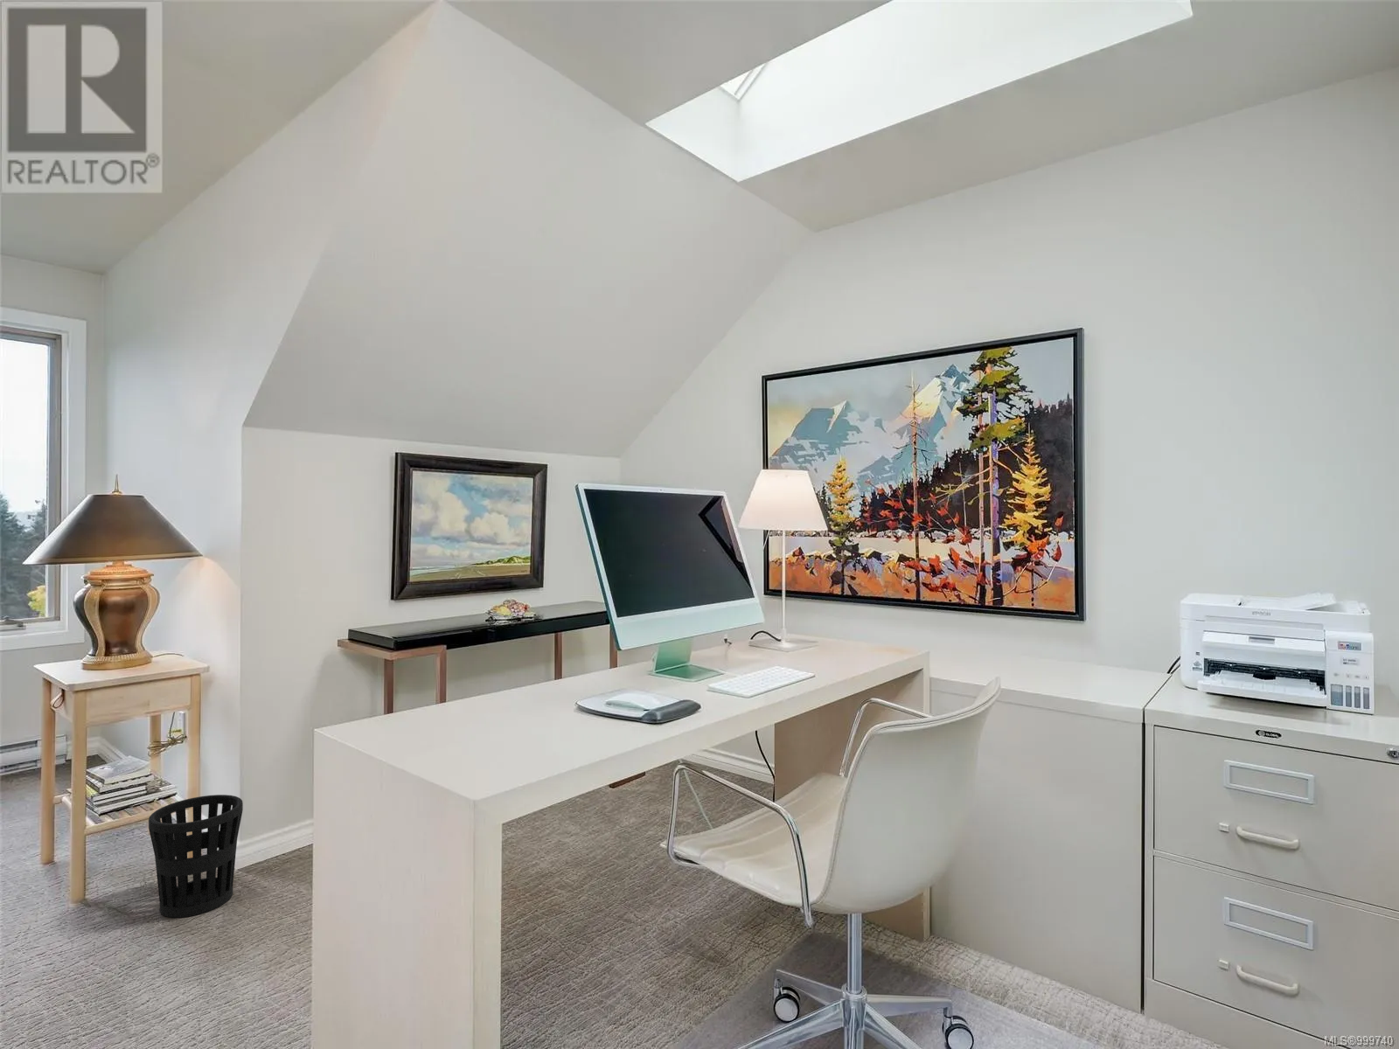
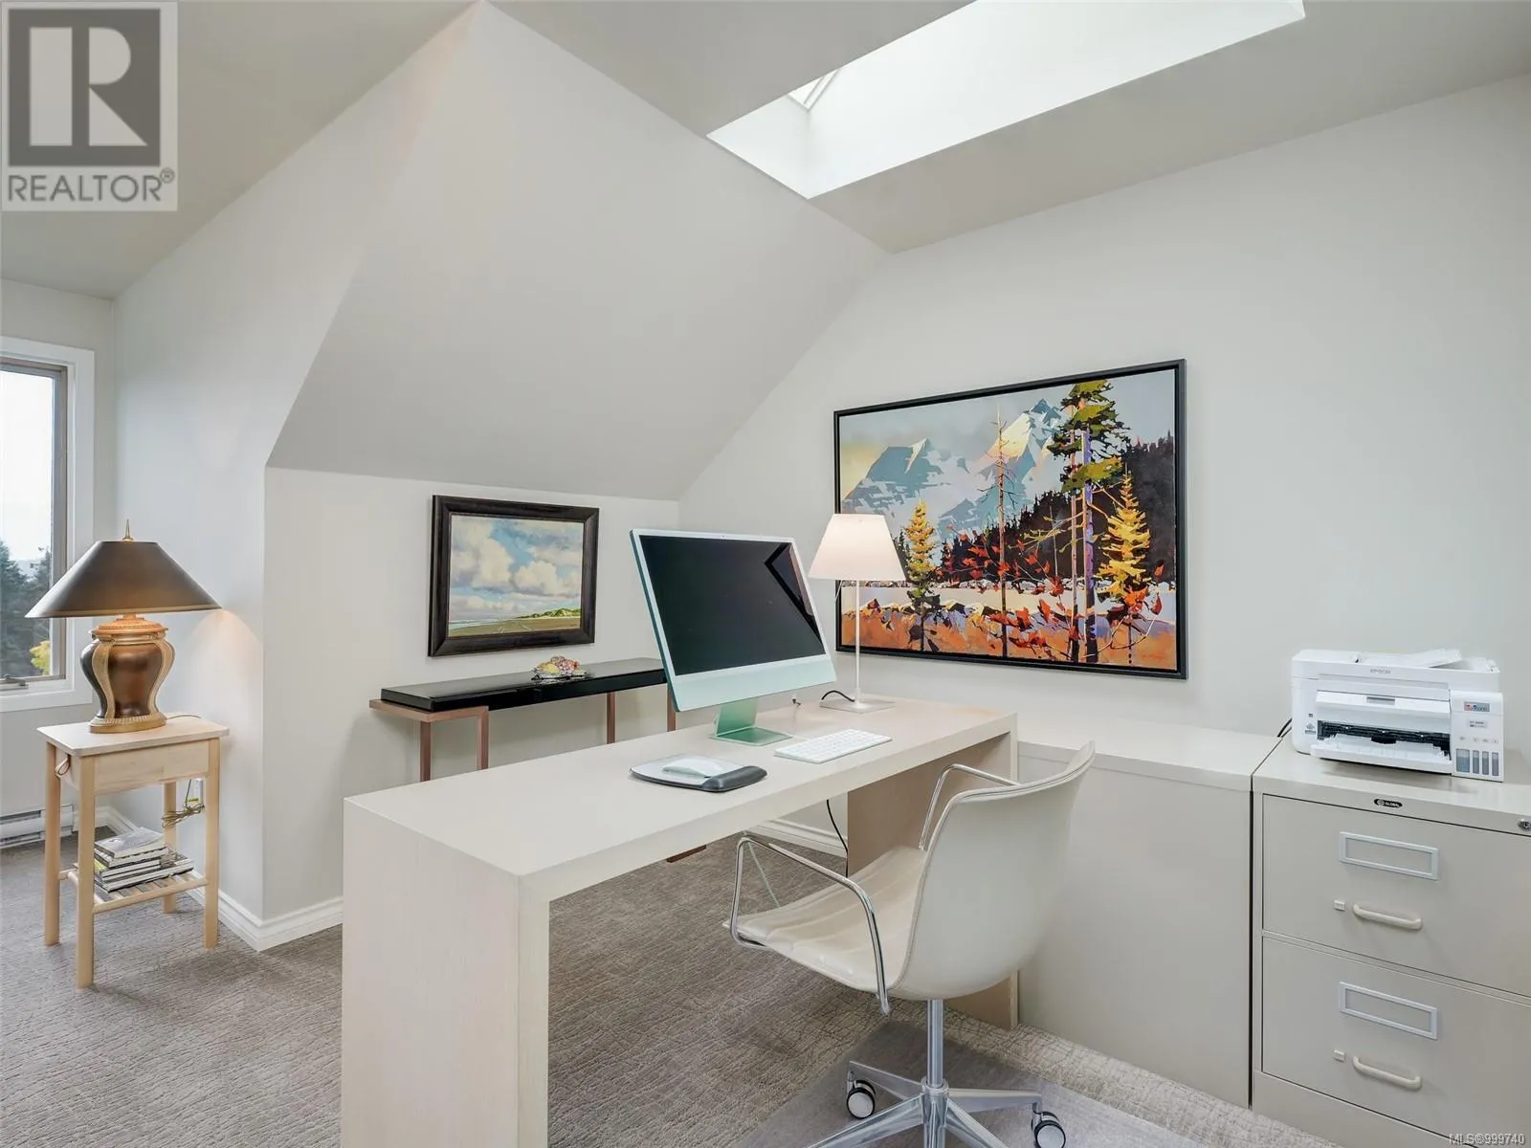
- wastebasket (197, 855)
